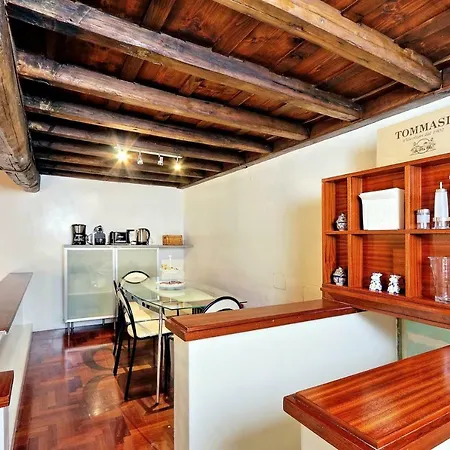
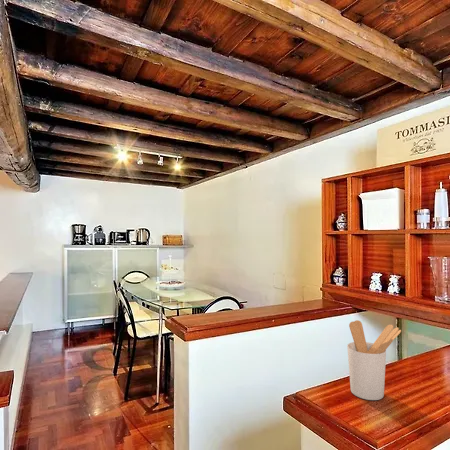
+ utensil holder (374, 358)
